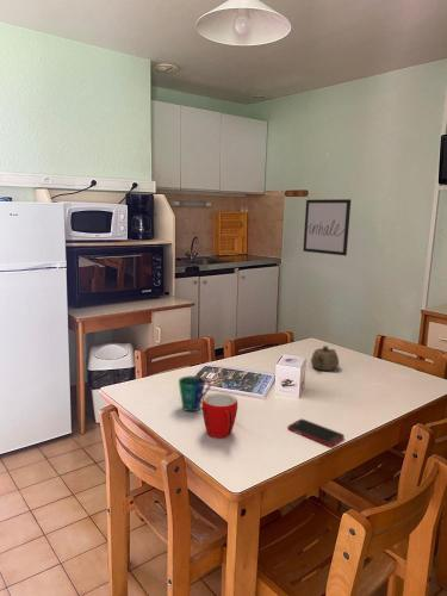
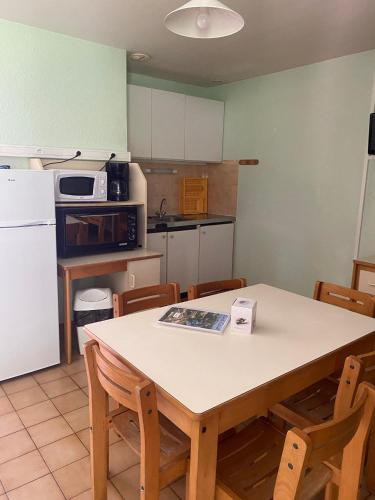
- mug (221, 418)
- cell phone (315, 432)
- cup (194, 393)
- wall art (325, 226)
- teapot (324, 356)
